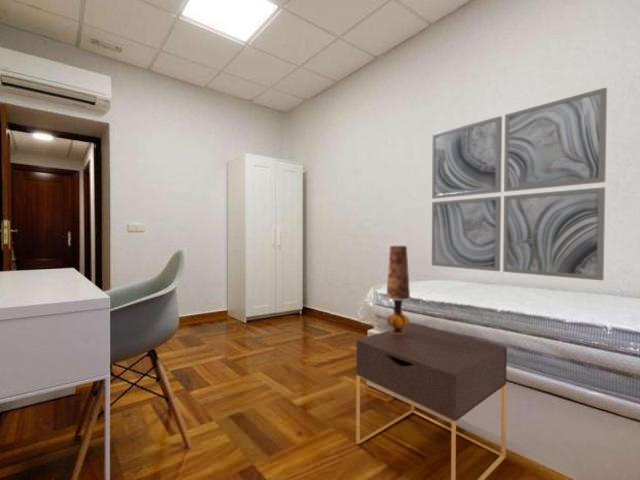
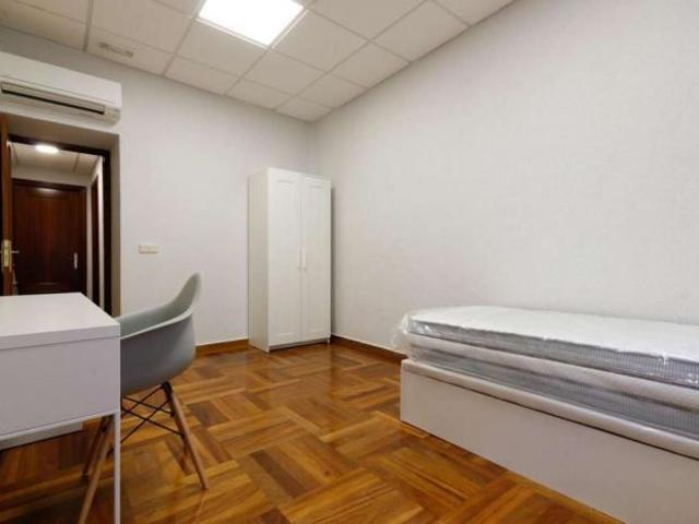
- table lamp (398, 288)
- nightstand (428, 396)
- wall art (504, 196)
